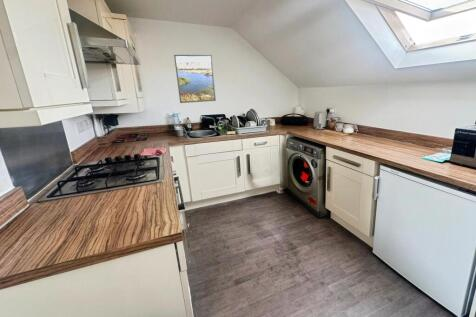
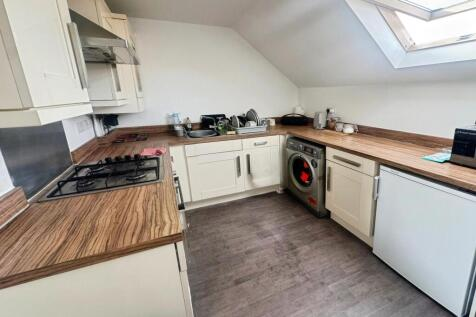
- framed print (195, 78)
